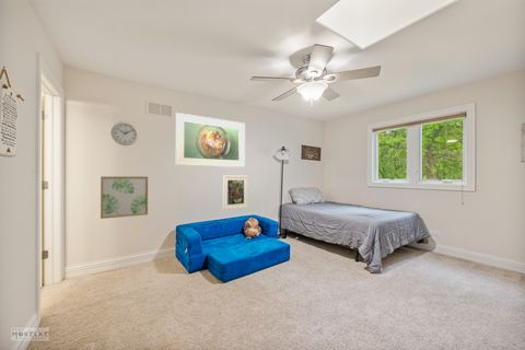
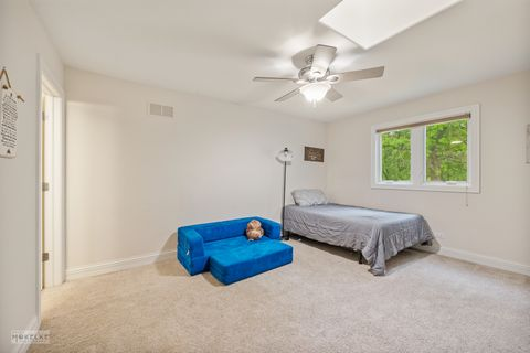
- wall art (125, 196)
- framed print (213, 142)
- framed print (235, 191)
- wall clock (125, 133)
